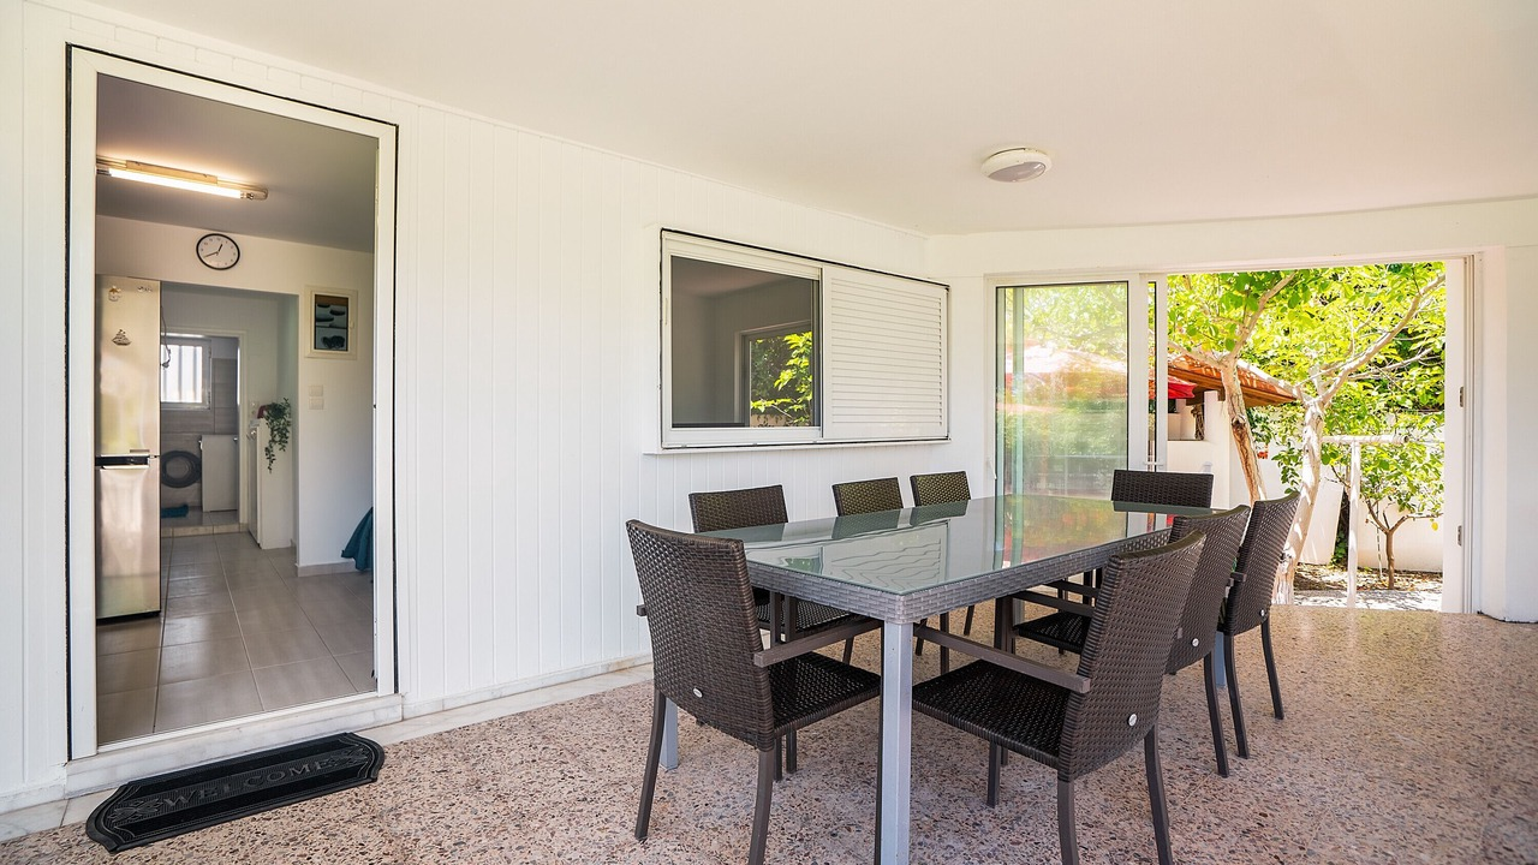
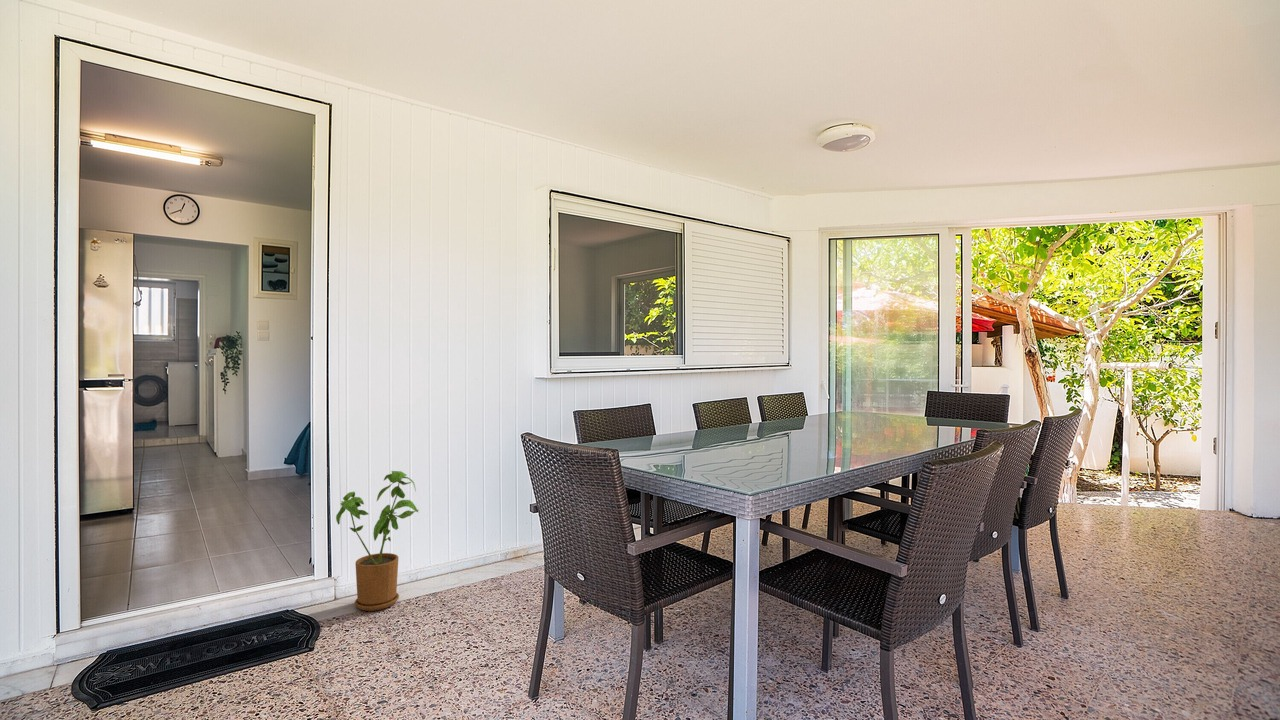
+ house plant (383, 538)
